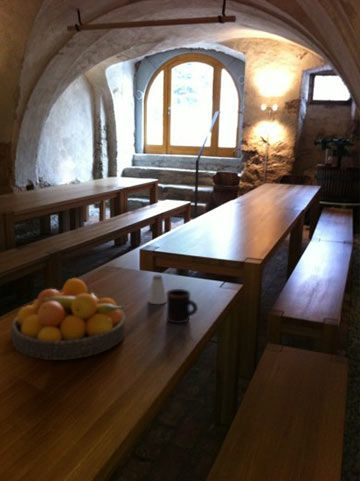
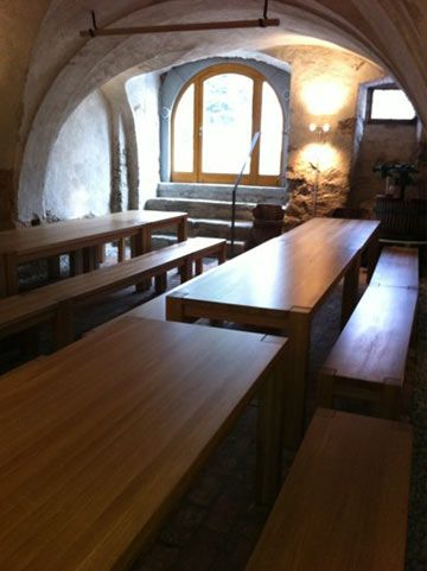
- saltshaker (157, 288)
- fruit bowl (69, 311)
- mug (182, 307)
